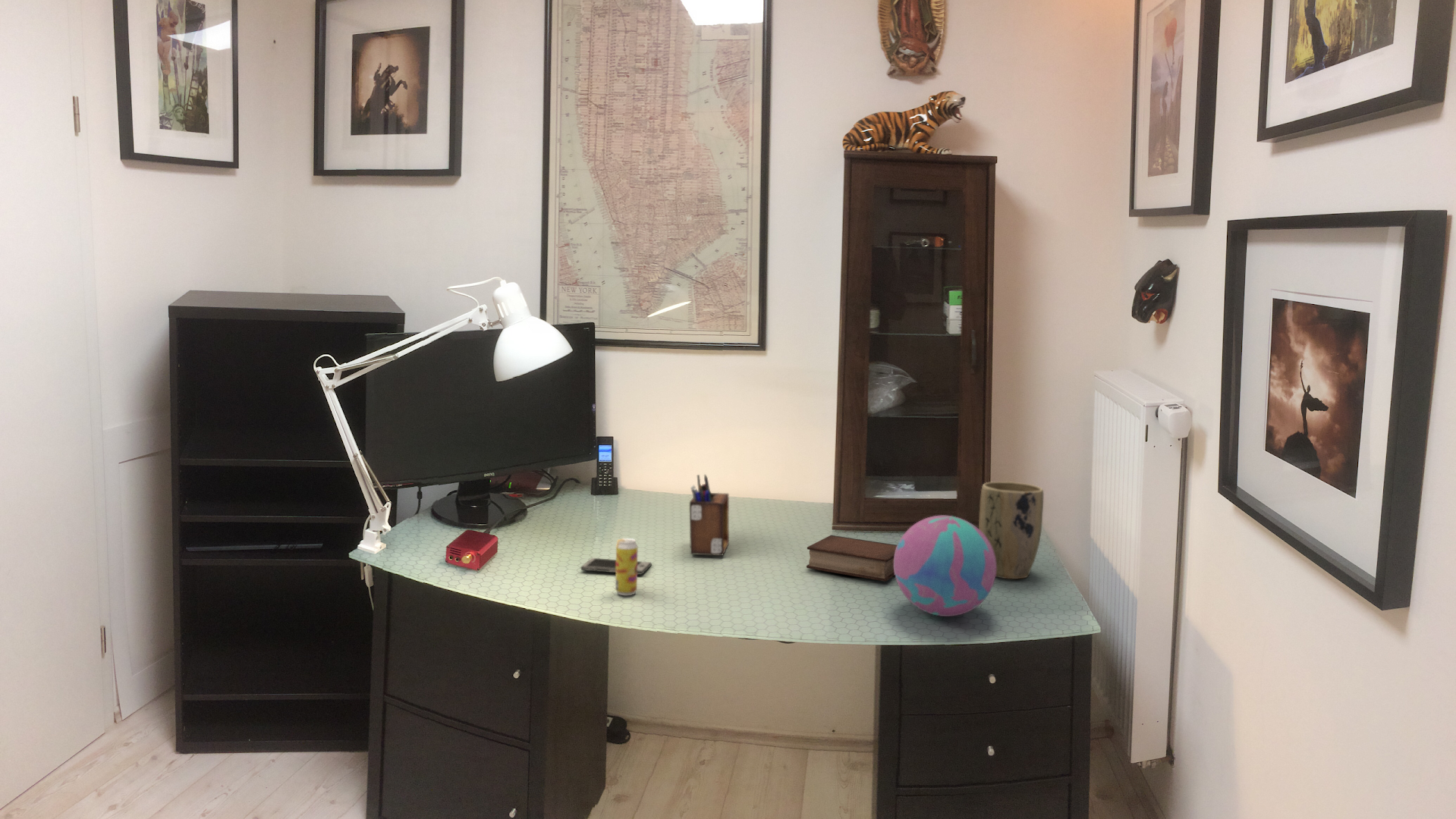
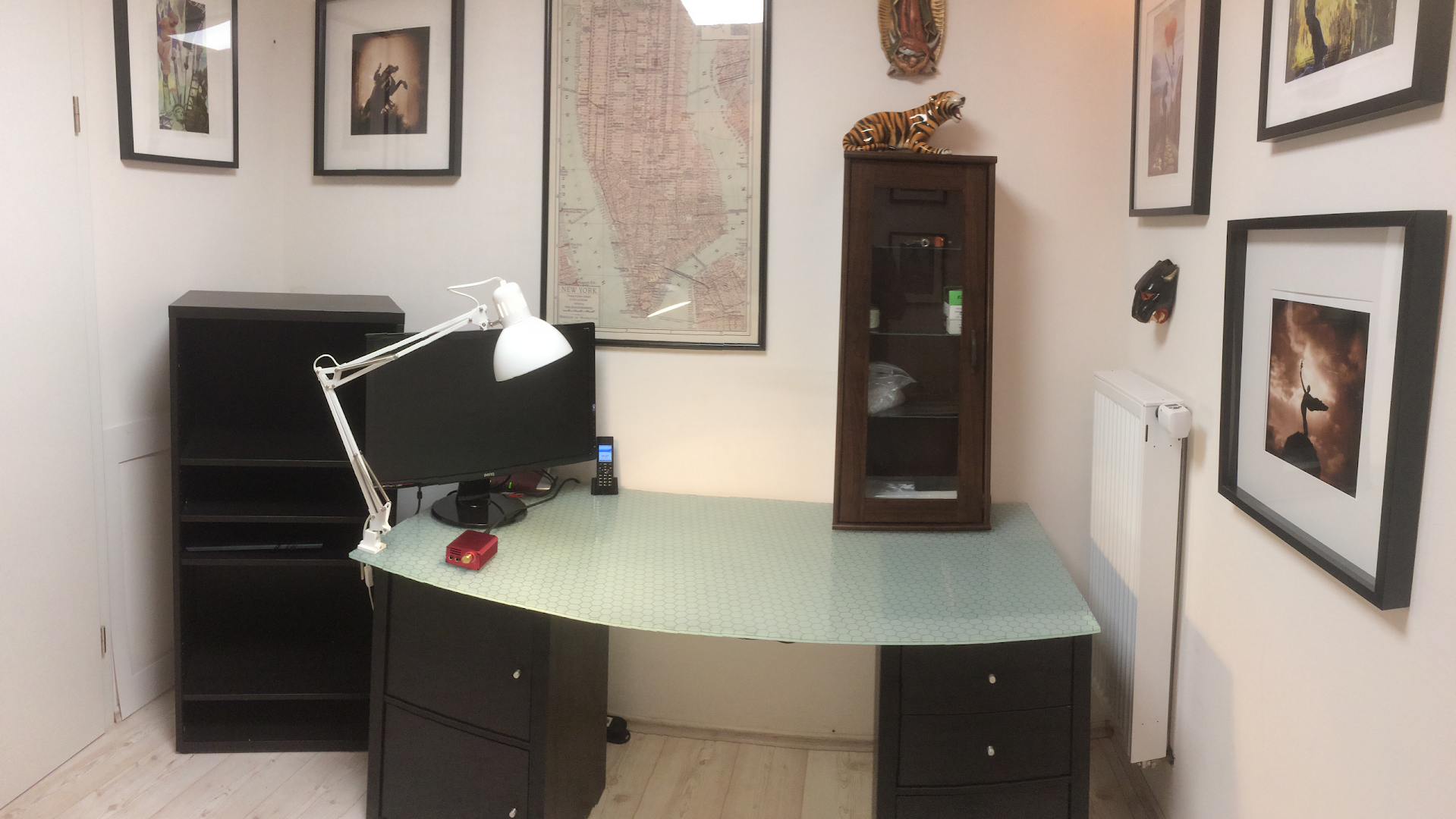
- book (857, 557)
- plant pot (1009, 530)
- smartphone (615, 566)
- desk organizer (709, 513)
- beverage can (626, 565)
- decorative ball (944, 565)
